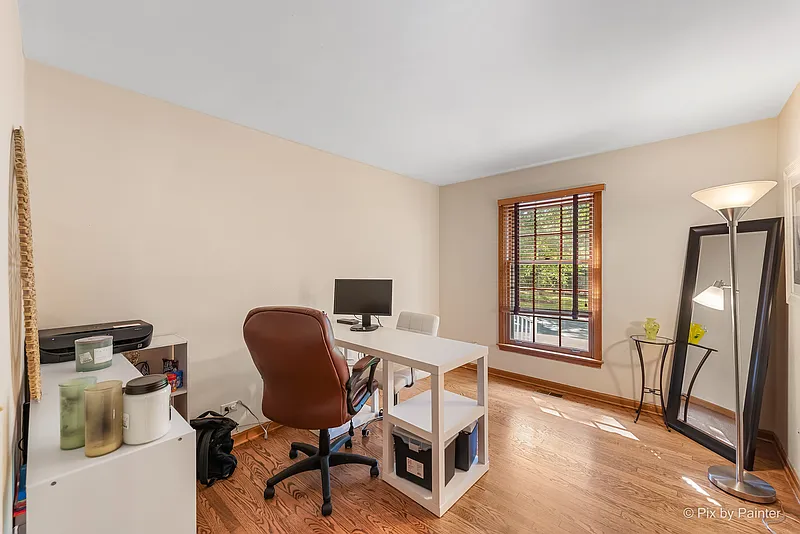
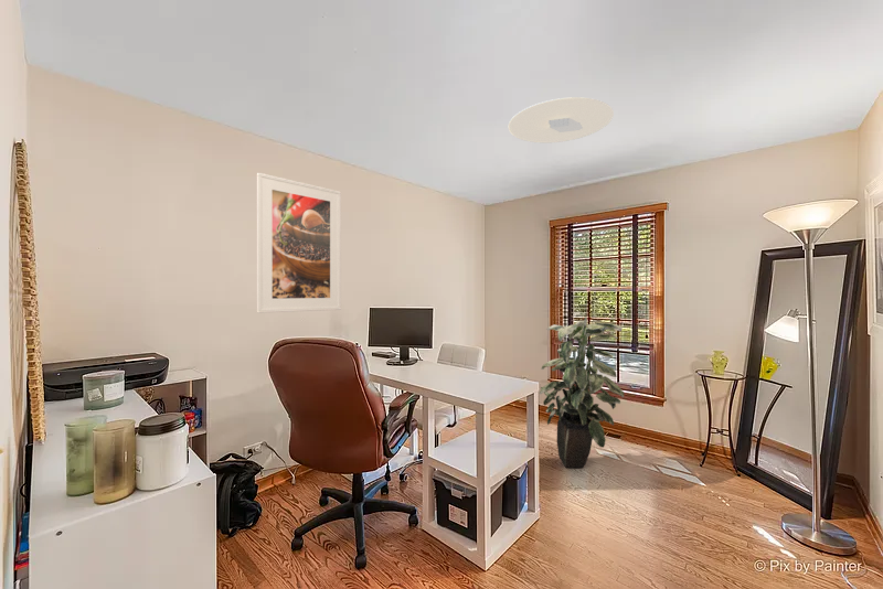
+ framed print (302, 247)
+ ceiling light (558, 118)
+ indoor plant (579, 389)
